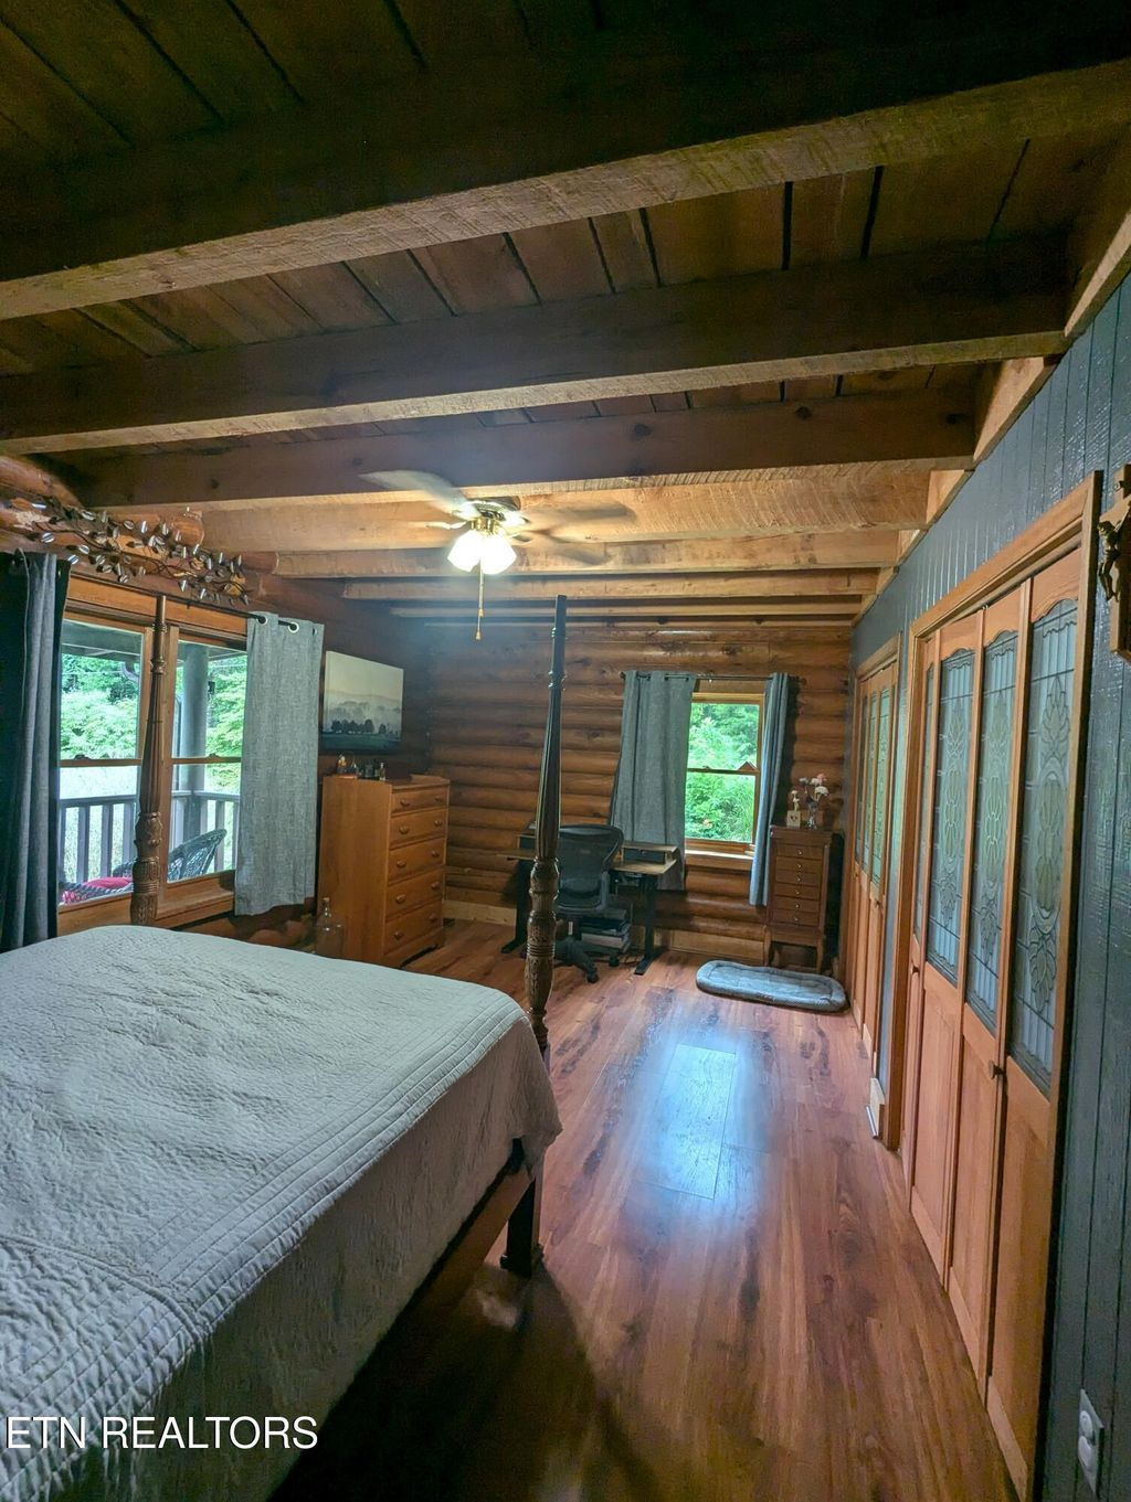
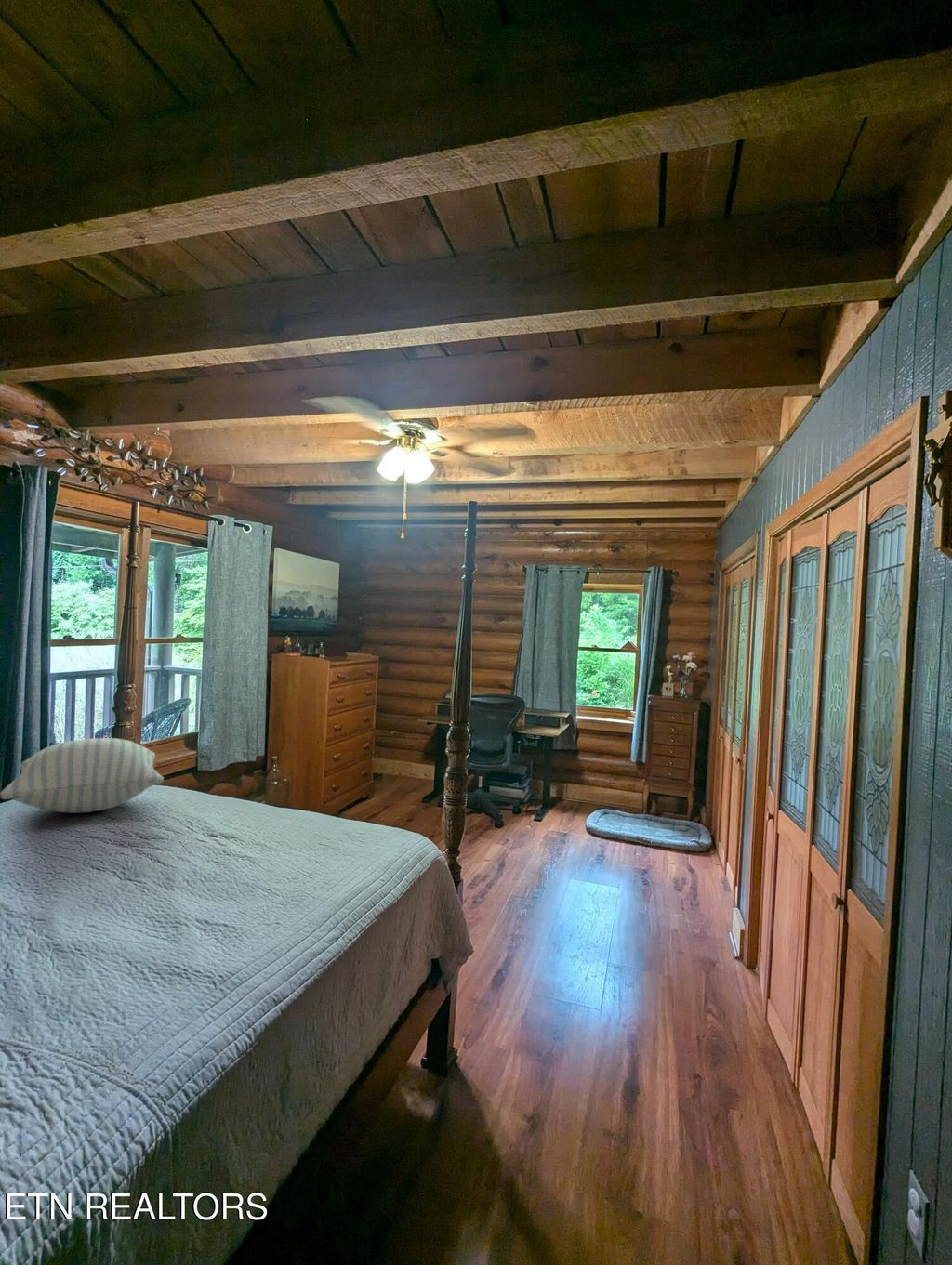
+ pillow (89, 772)
